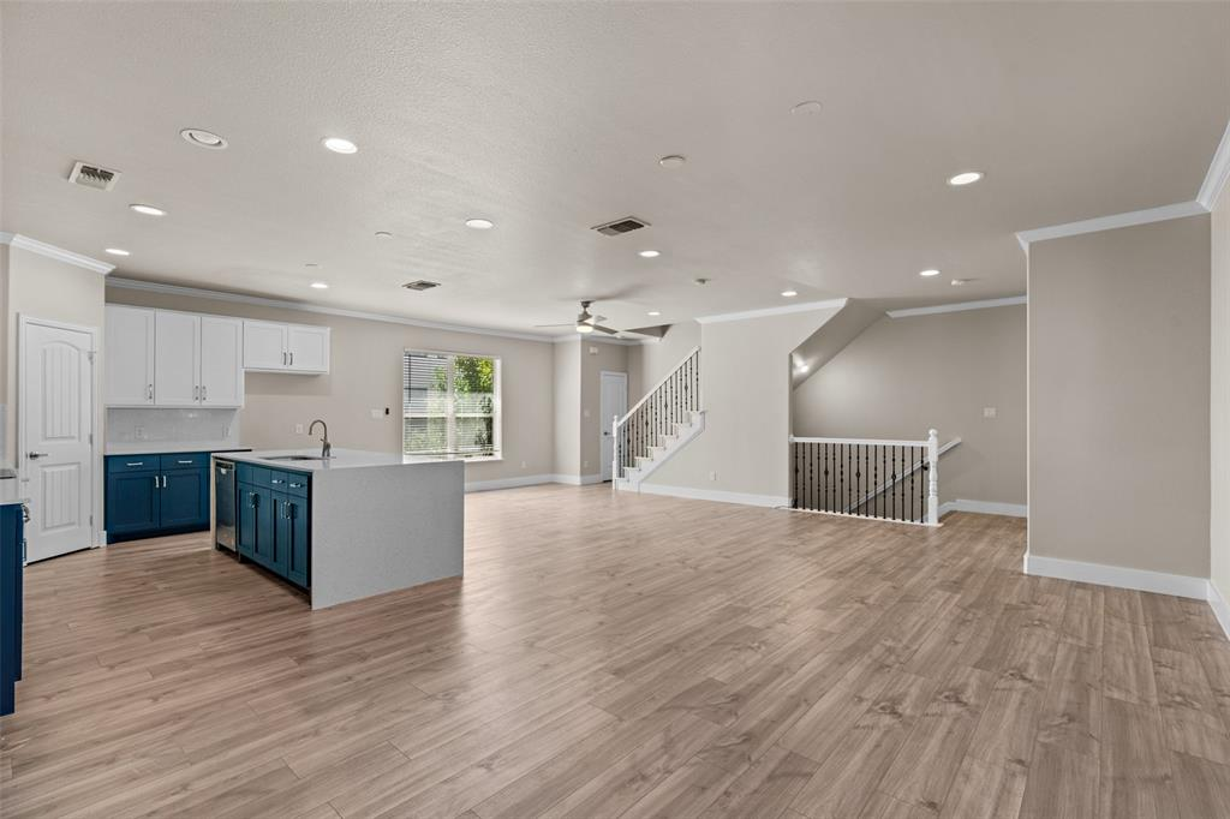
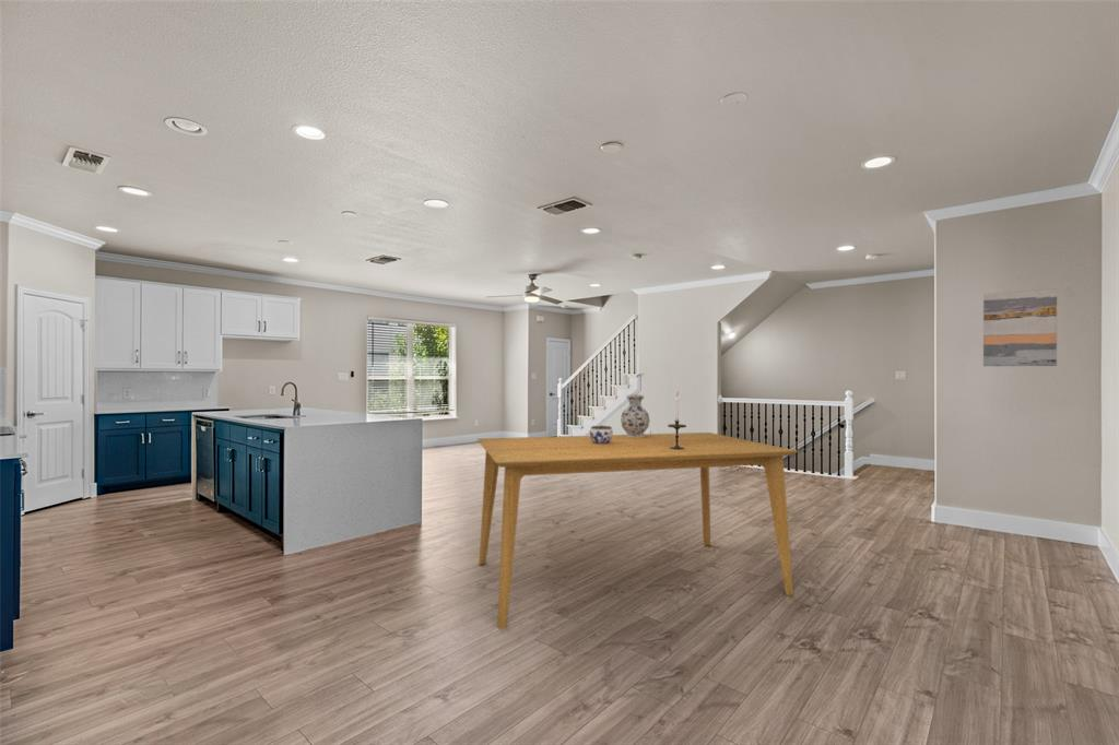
+ candlestick (676, 419)
+ vase (635, 415)
+ jar (601, 434)
+ dining table (619, 471)
+ wall art (1018, 329)
